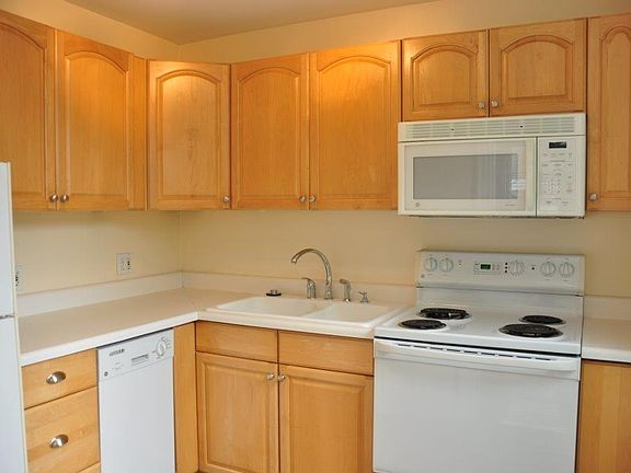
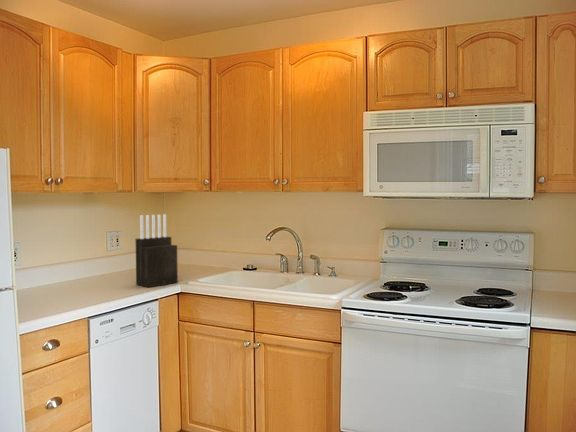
+ knife block (157, 249)
